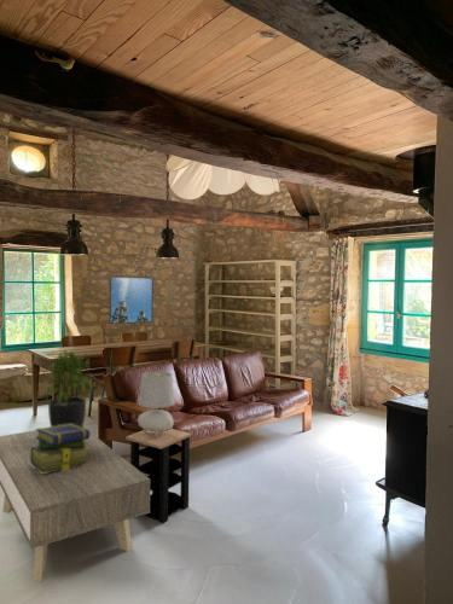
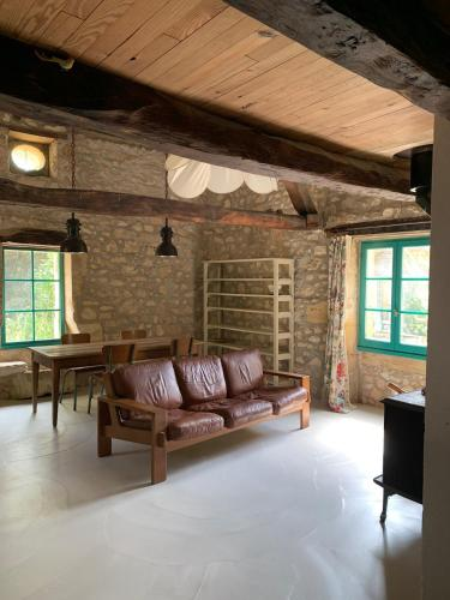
- potted plant (70, 393)
- stack of books (60, 445)
- coffee table (63, 492)
- table lamp (156, 402)
- side table (158, 471)
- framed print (132, 300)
